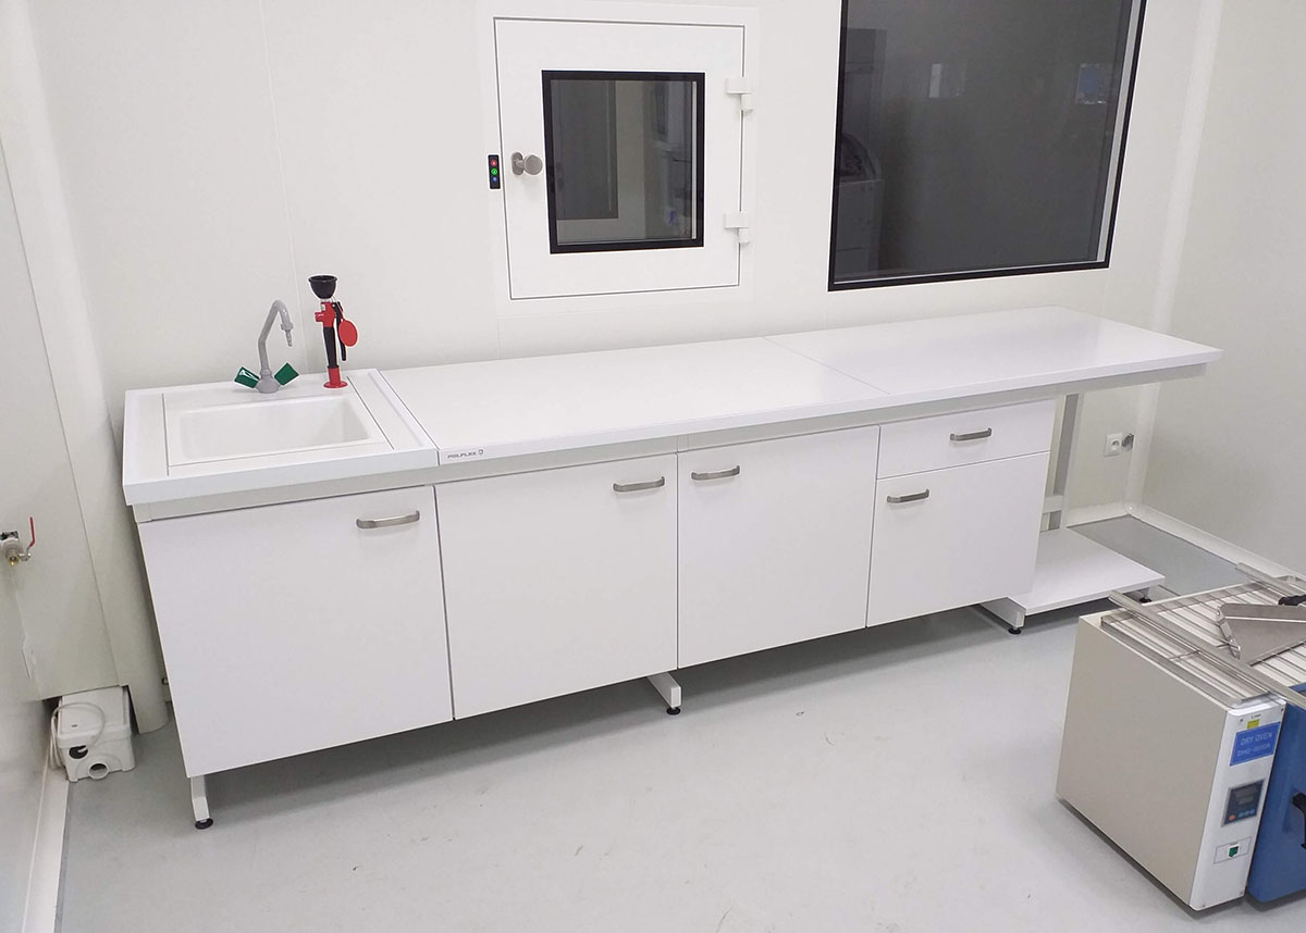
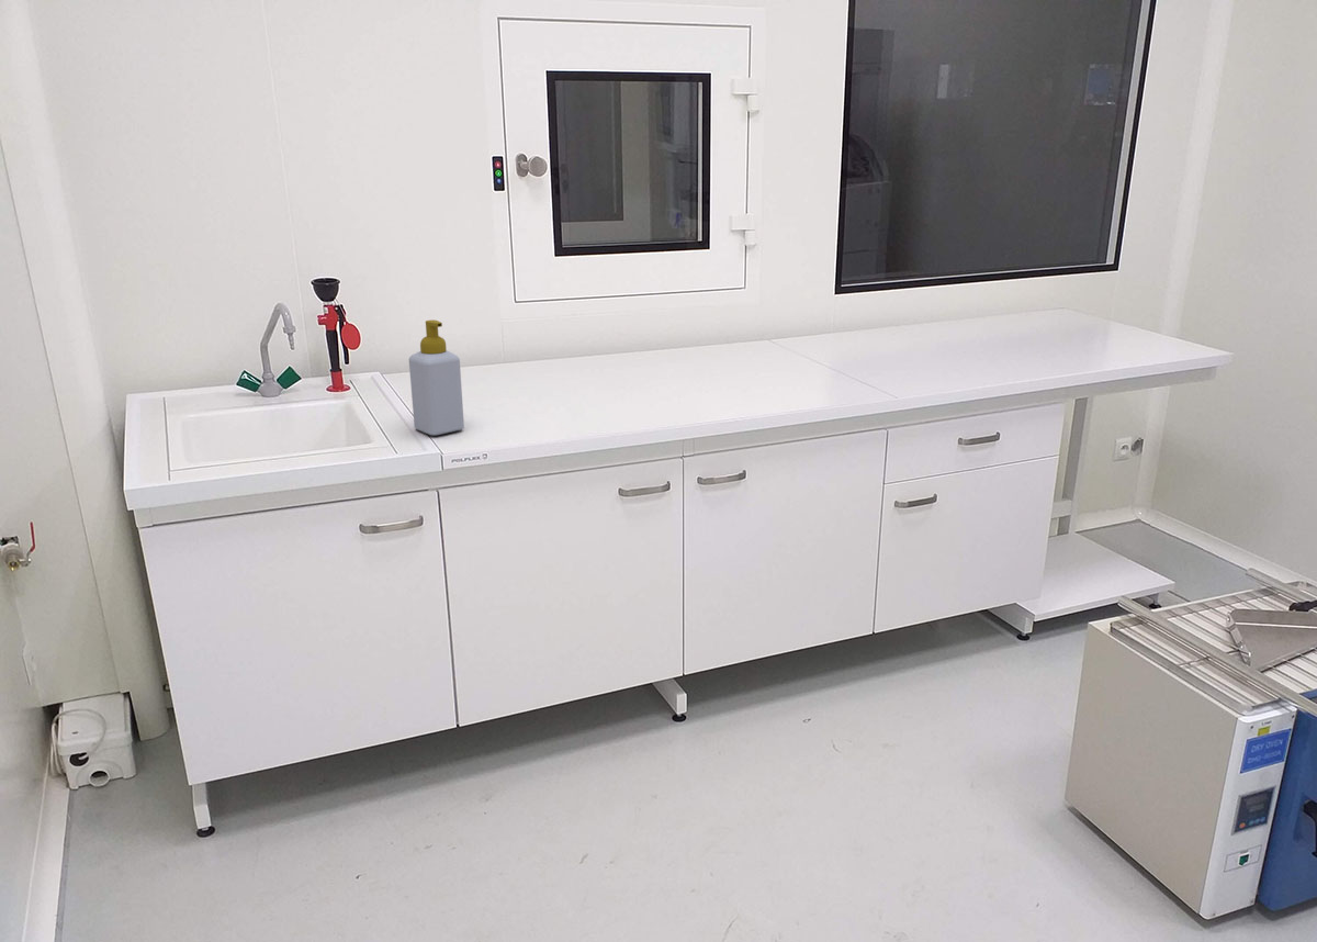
+ soap bottle (435, 375)
